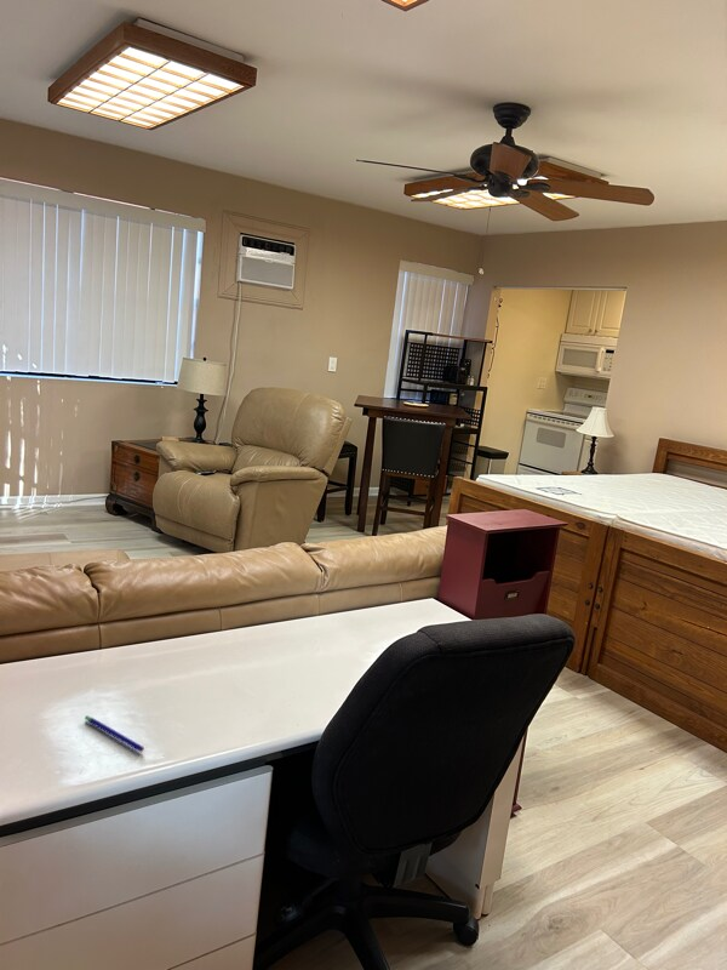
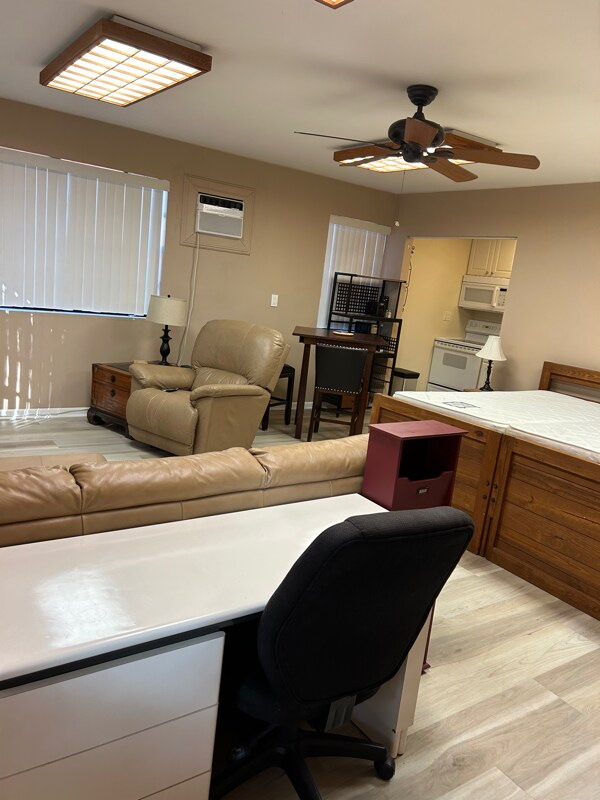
- pen (113, 732)
